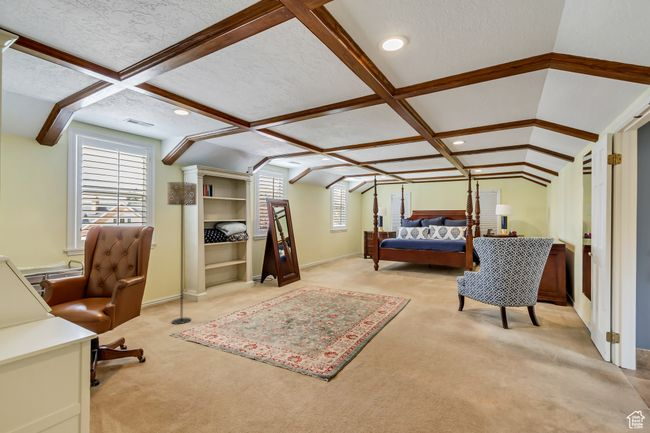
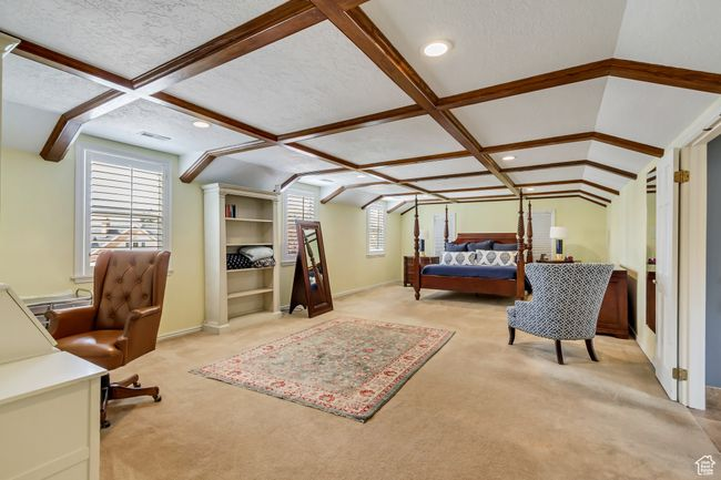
- floor lamp (181, 252)
